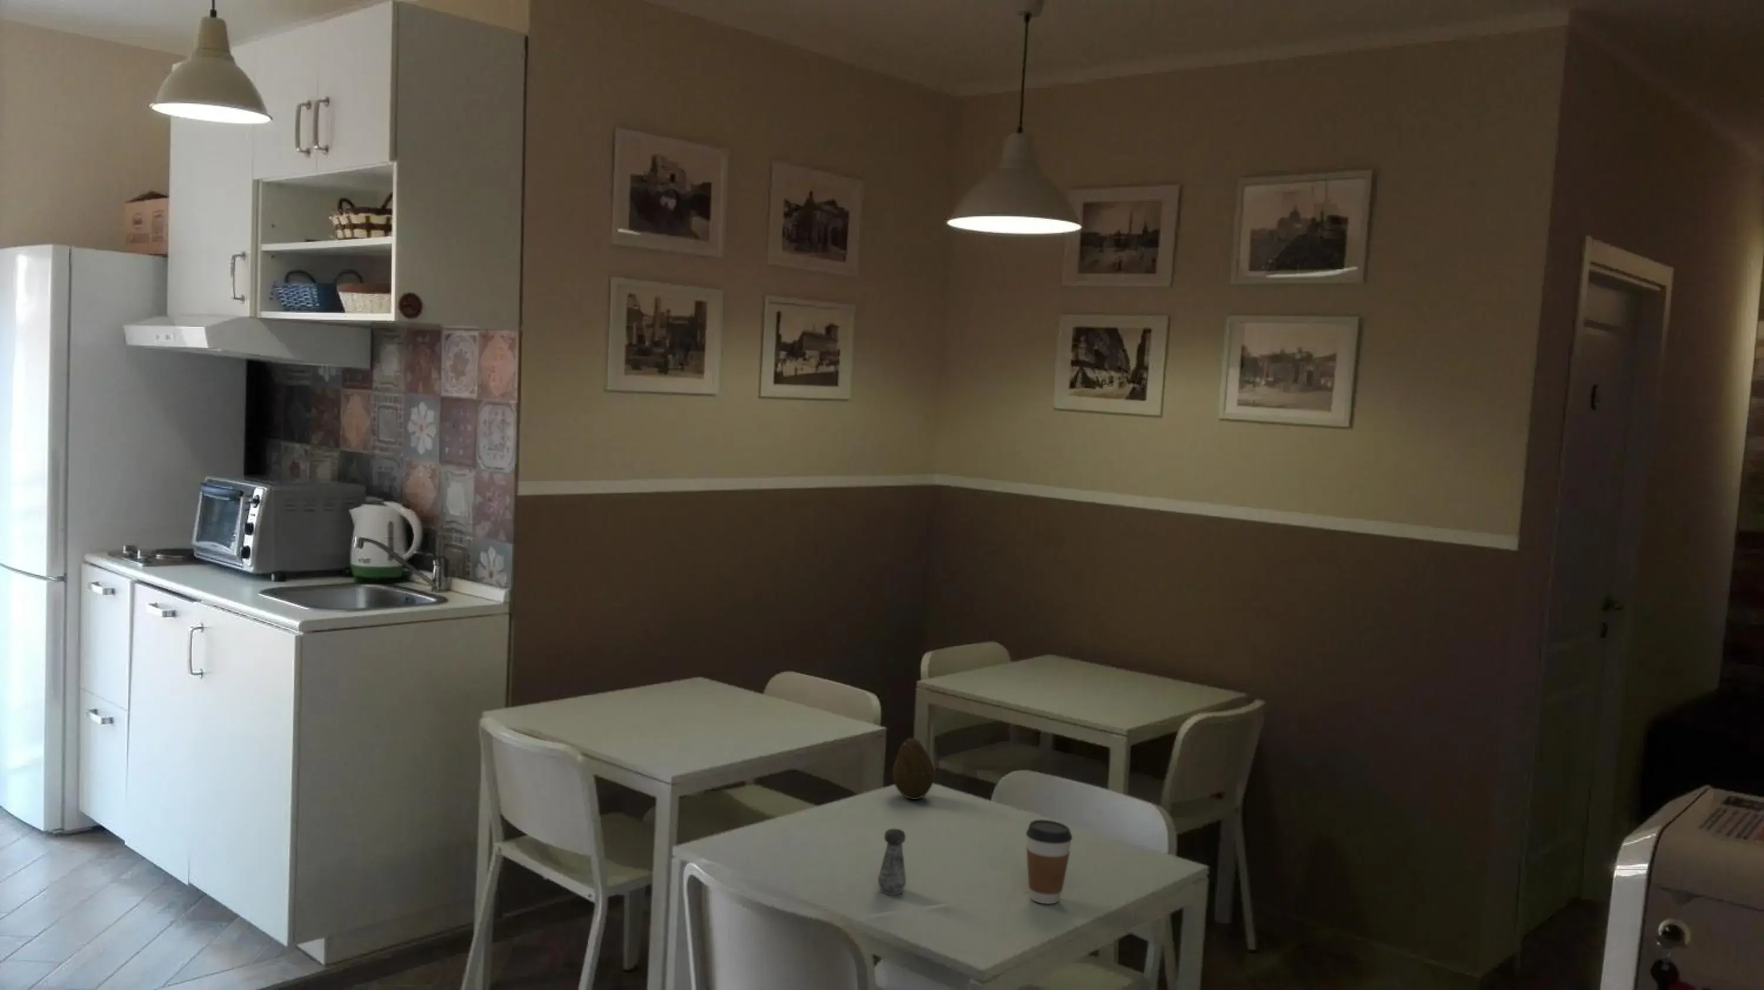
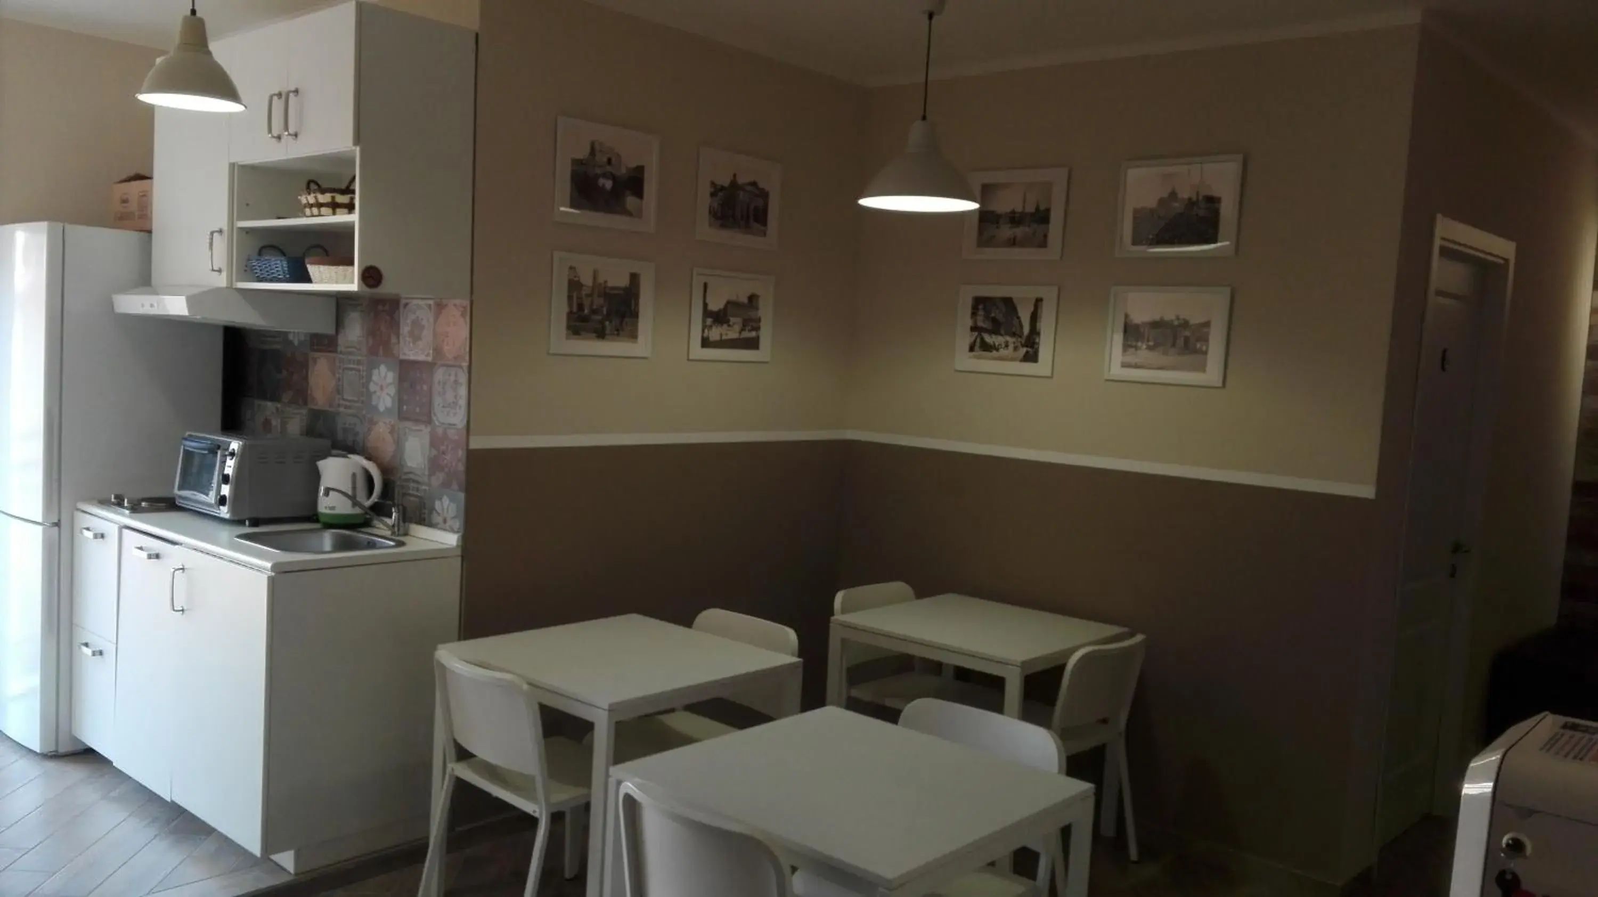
- salt shaker (893, 862)
- coffee cup (1047, 862)
- fruit (913, 768)
